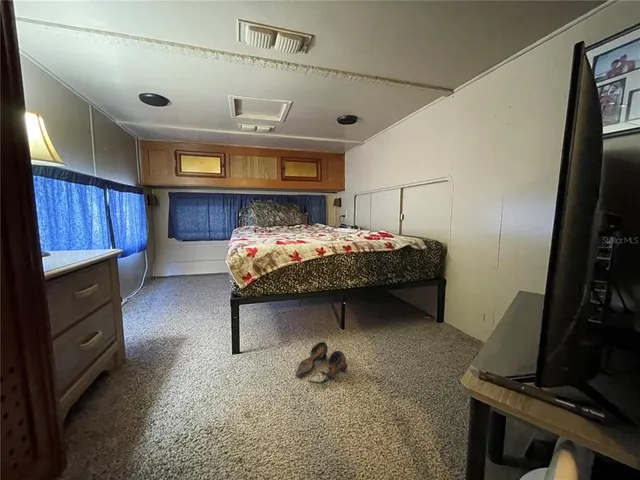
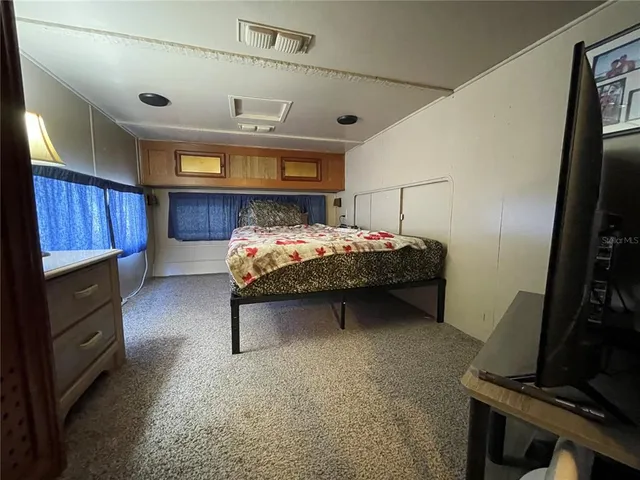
- shoes (319, 360)
